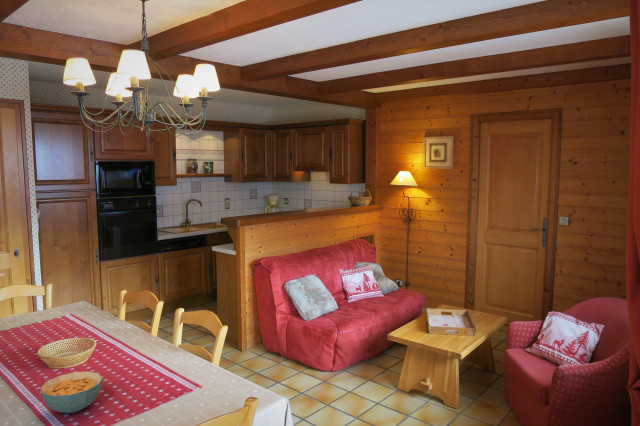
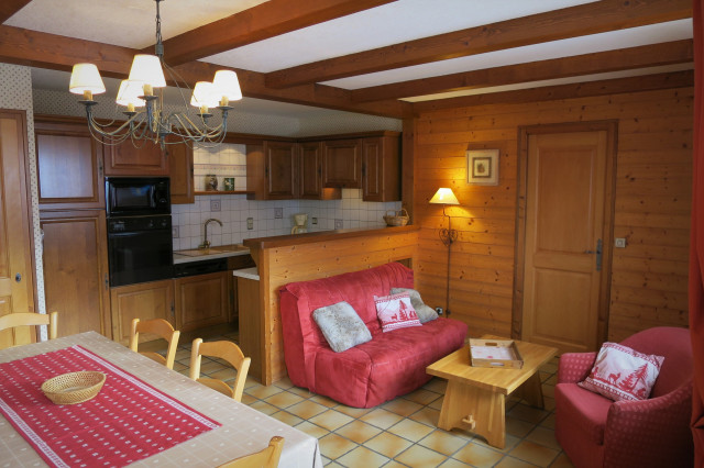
- cereal bowl (72, 396)
